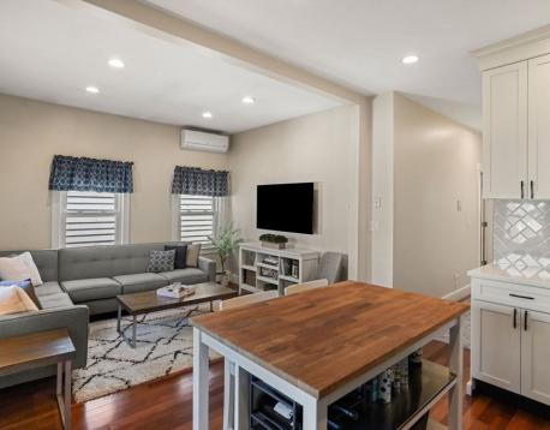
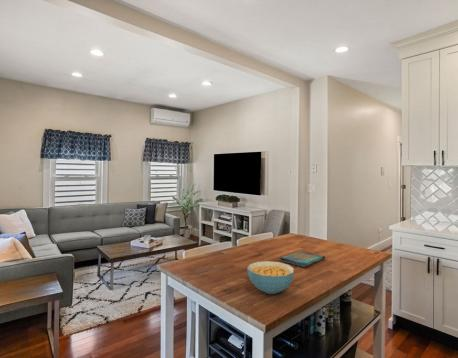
+ cereal bowl (270, 279)
+ dish towel (302, 257)
